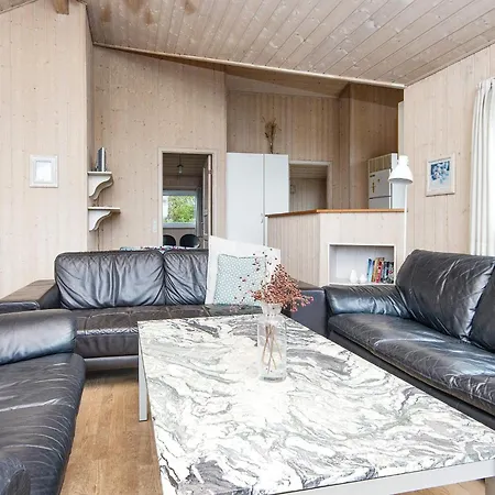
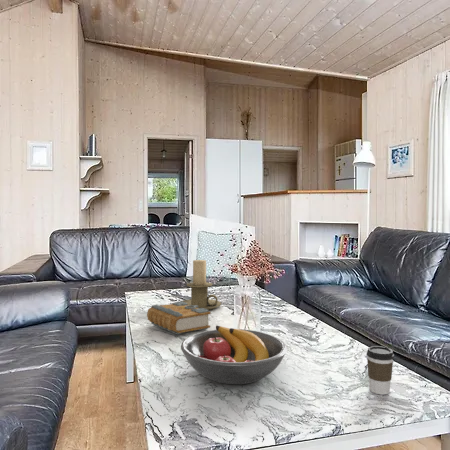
+ candle holder (199, 283)
+ coffee cup (379, 370)
+ fruit bowl (233, 355)
+ book (178, 316)
